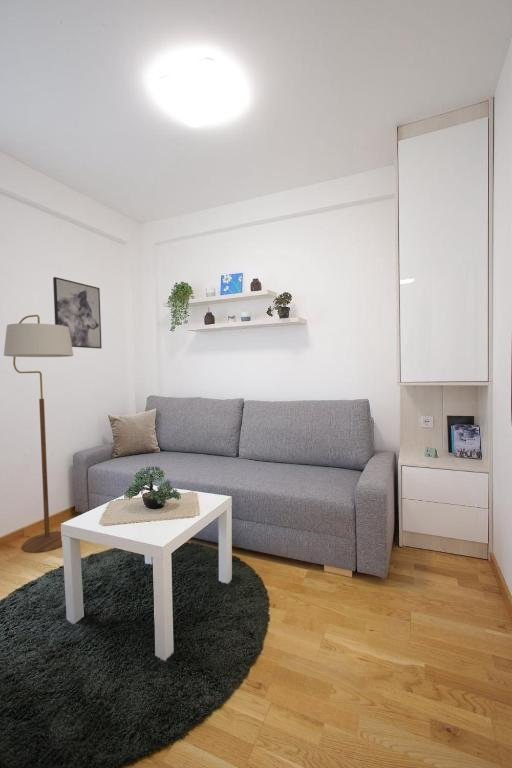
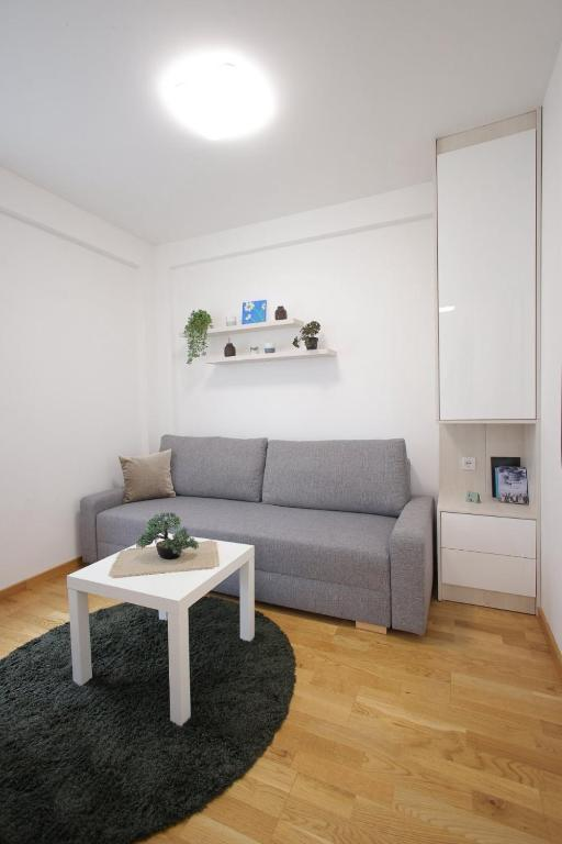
- wall art (78, 315)
- floor lamp (40, 429)
